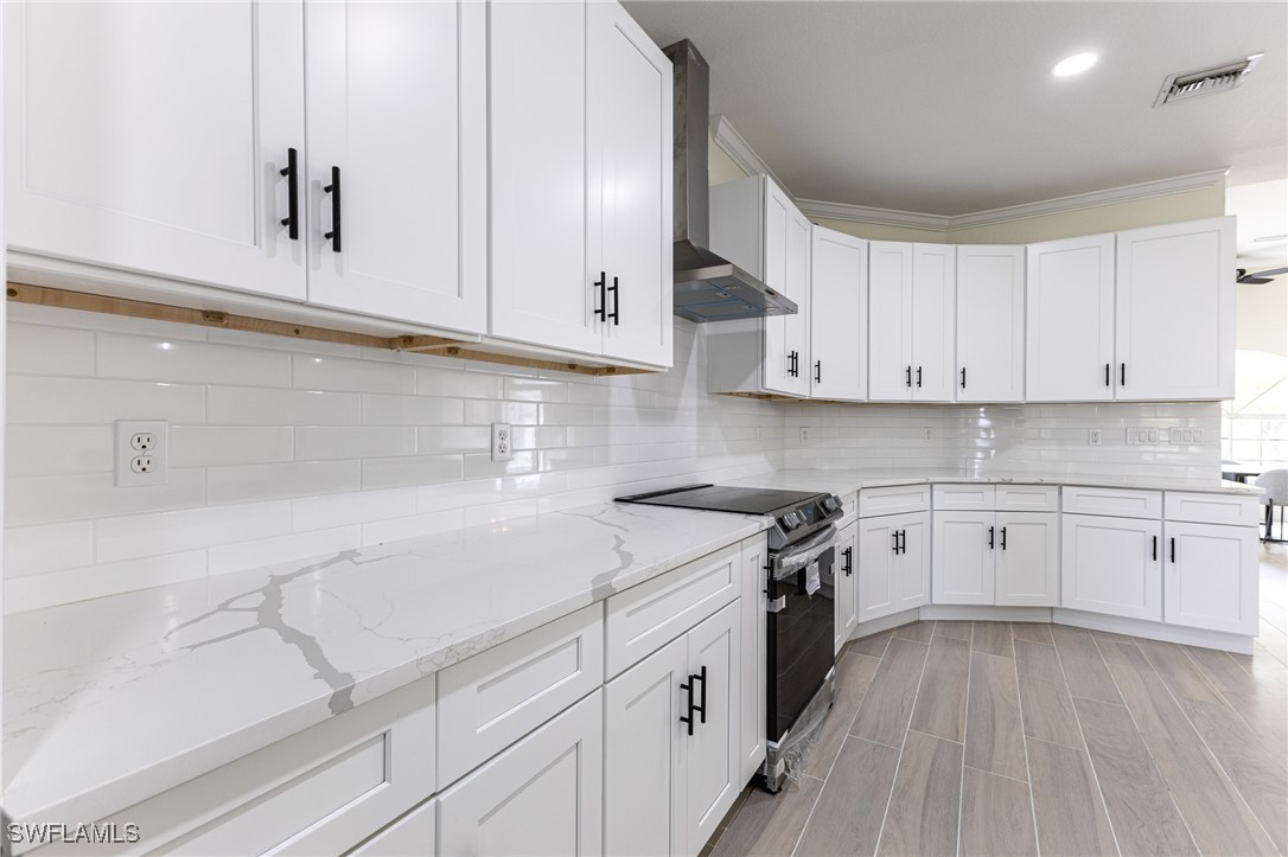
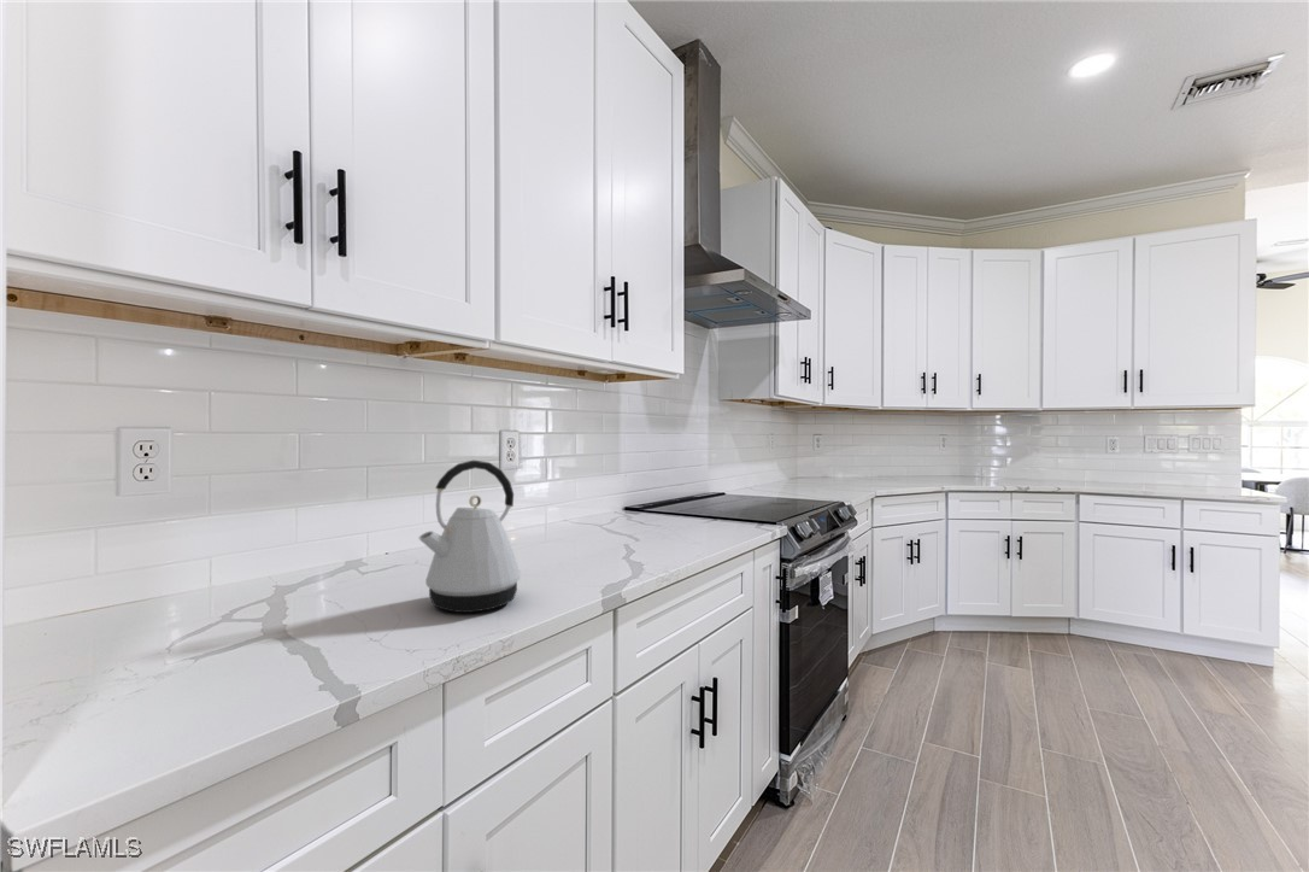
+ kettle (471, 531)
